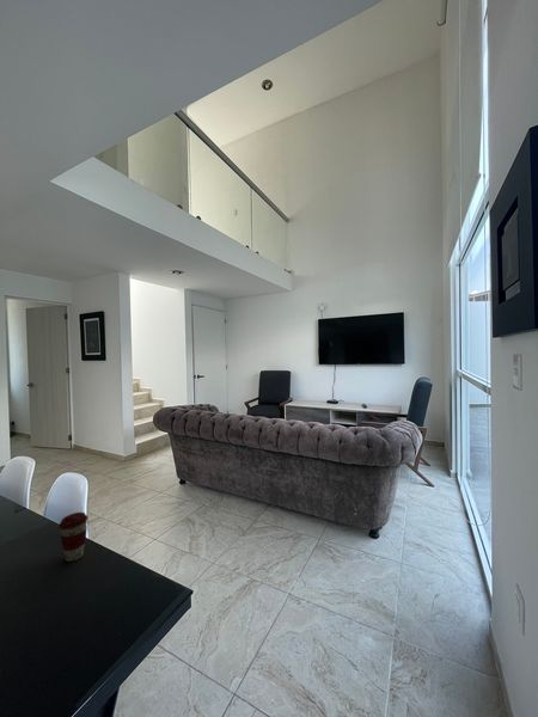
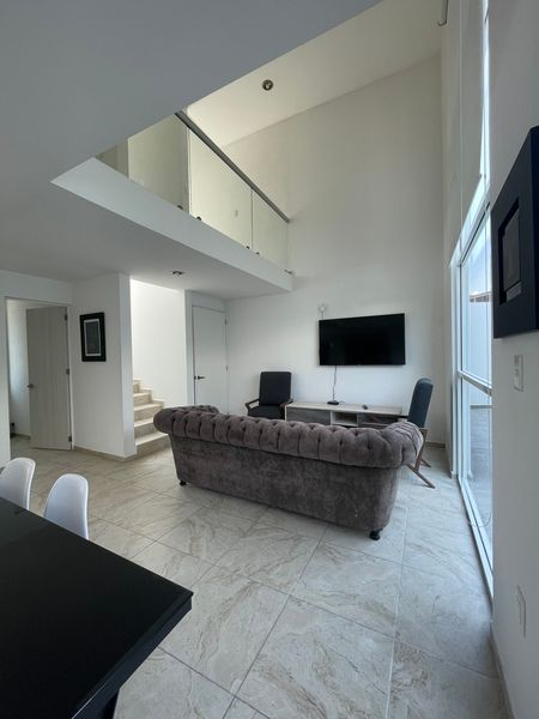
- coffee cup (73, 537)
